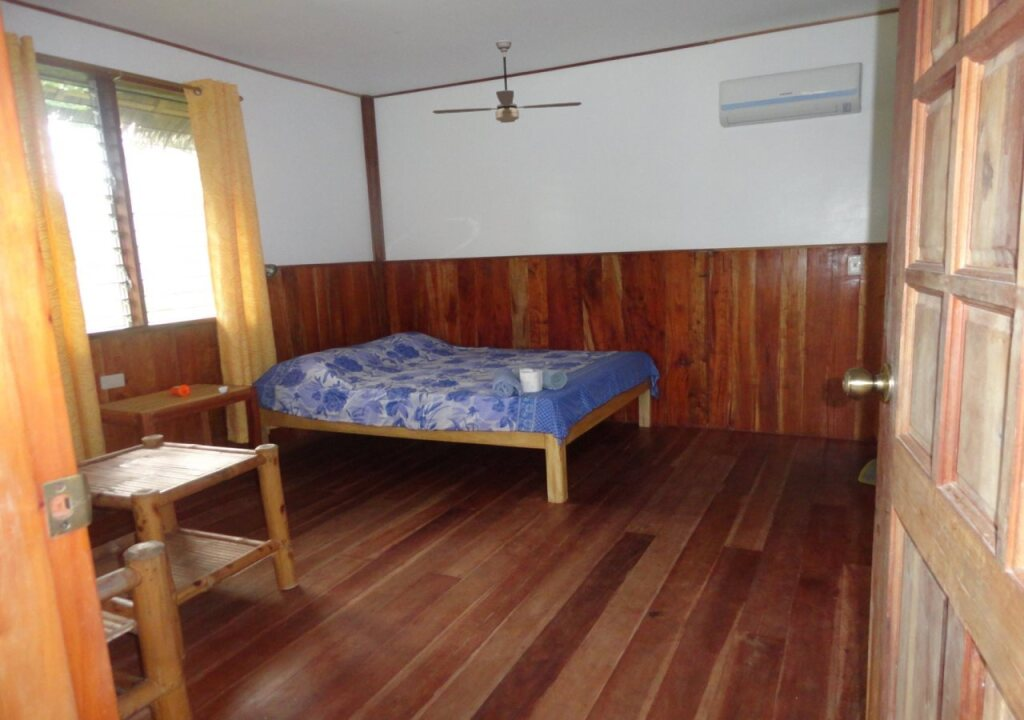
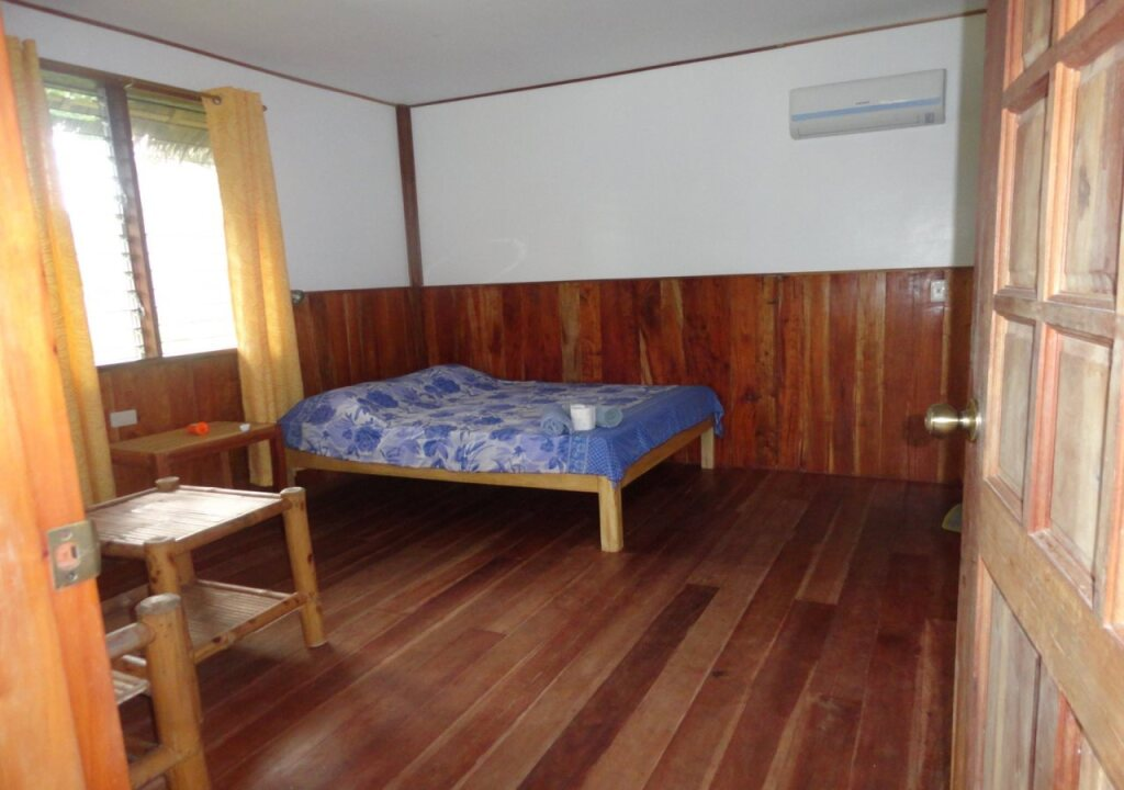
- ceiling fan (505, 81)
